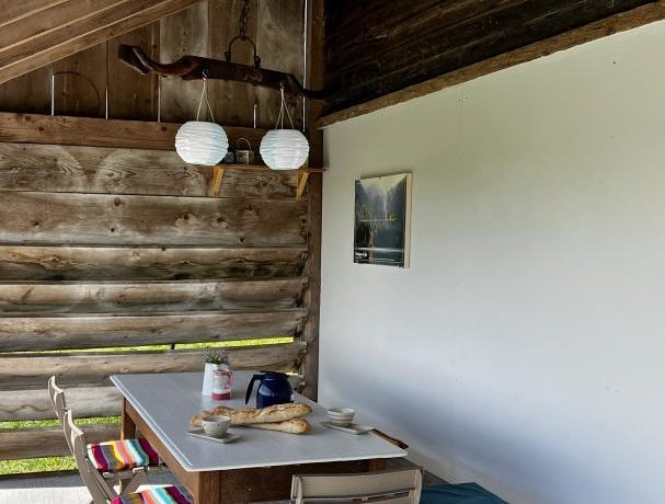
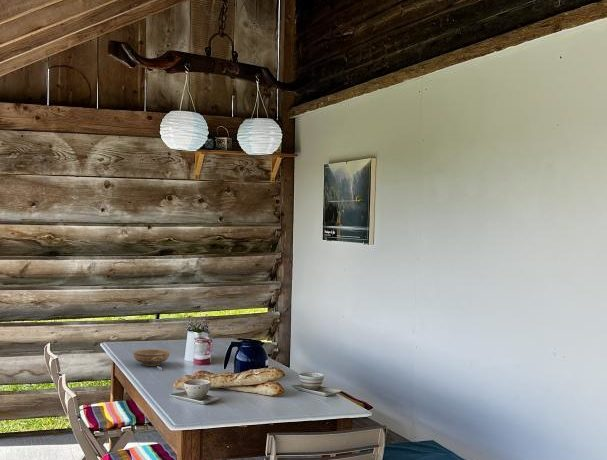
+ bowl (152, 358)
